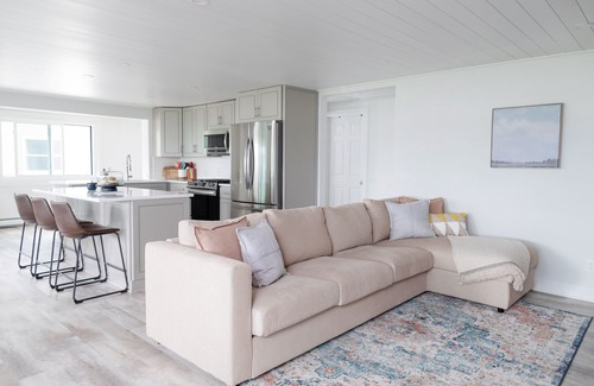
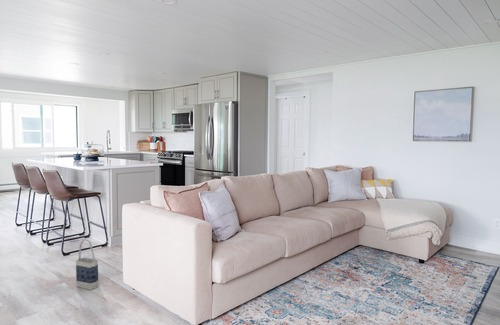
+ bag (86, 262)
